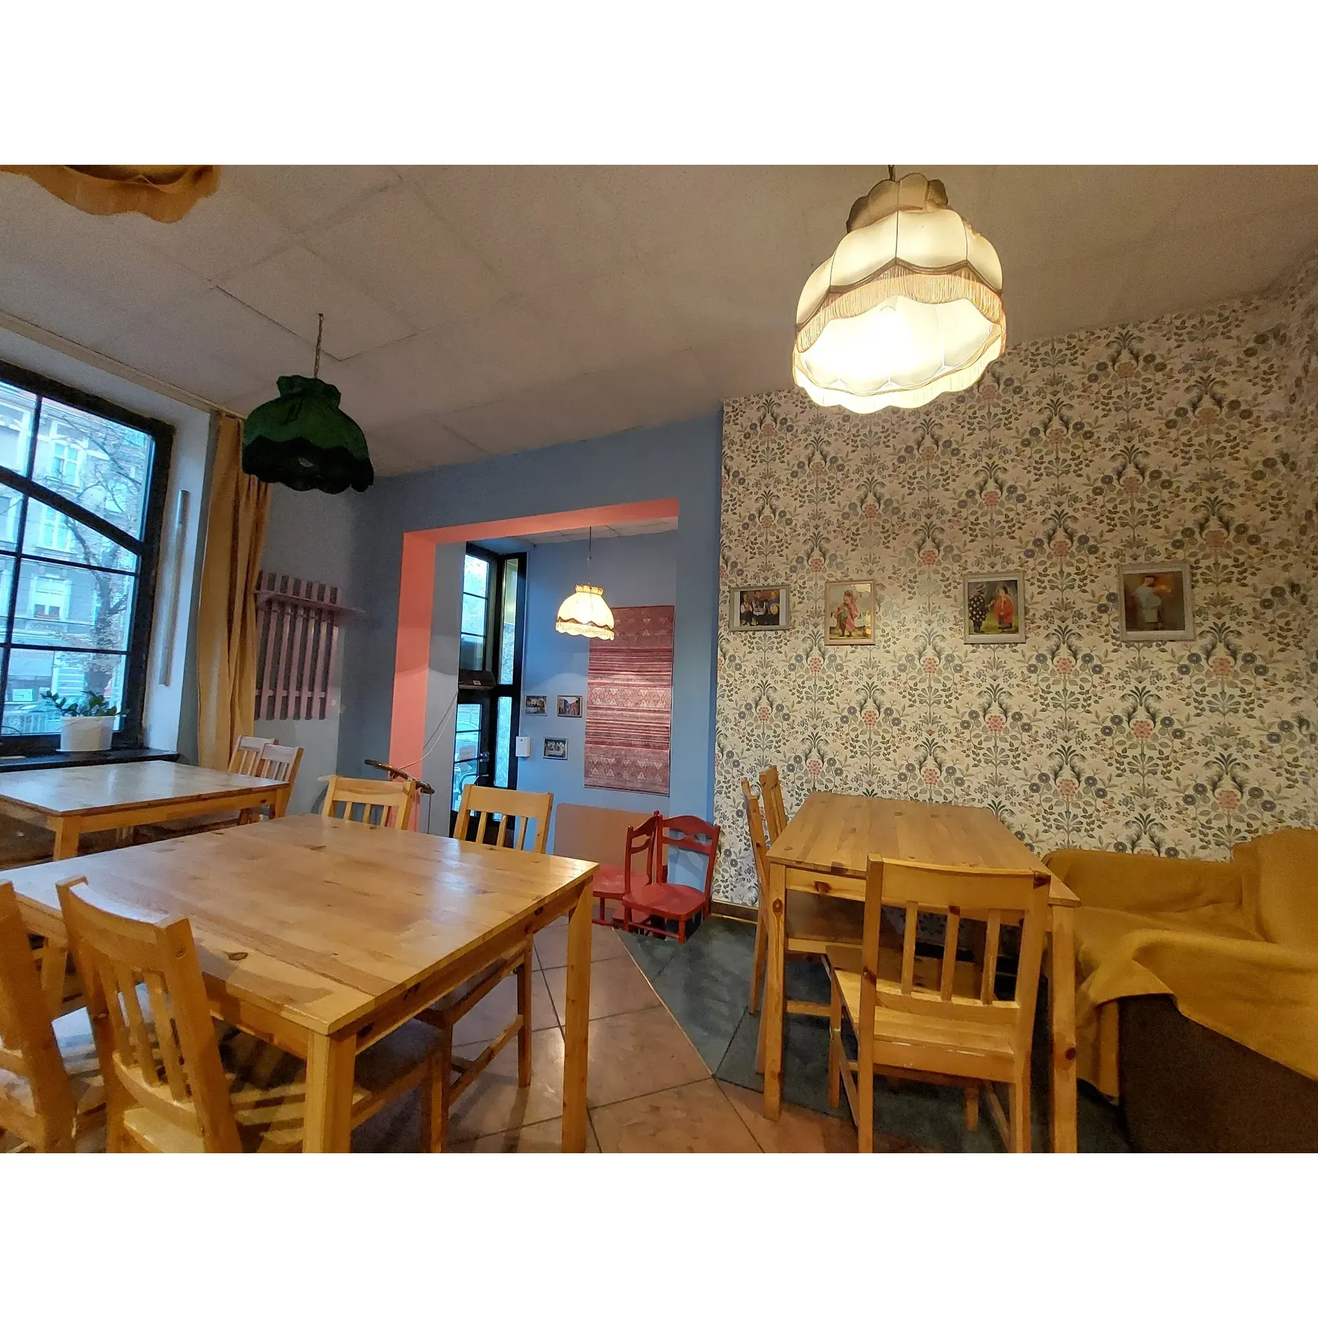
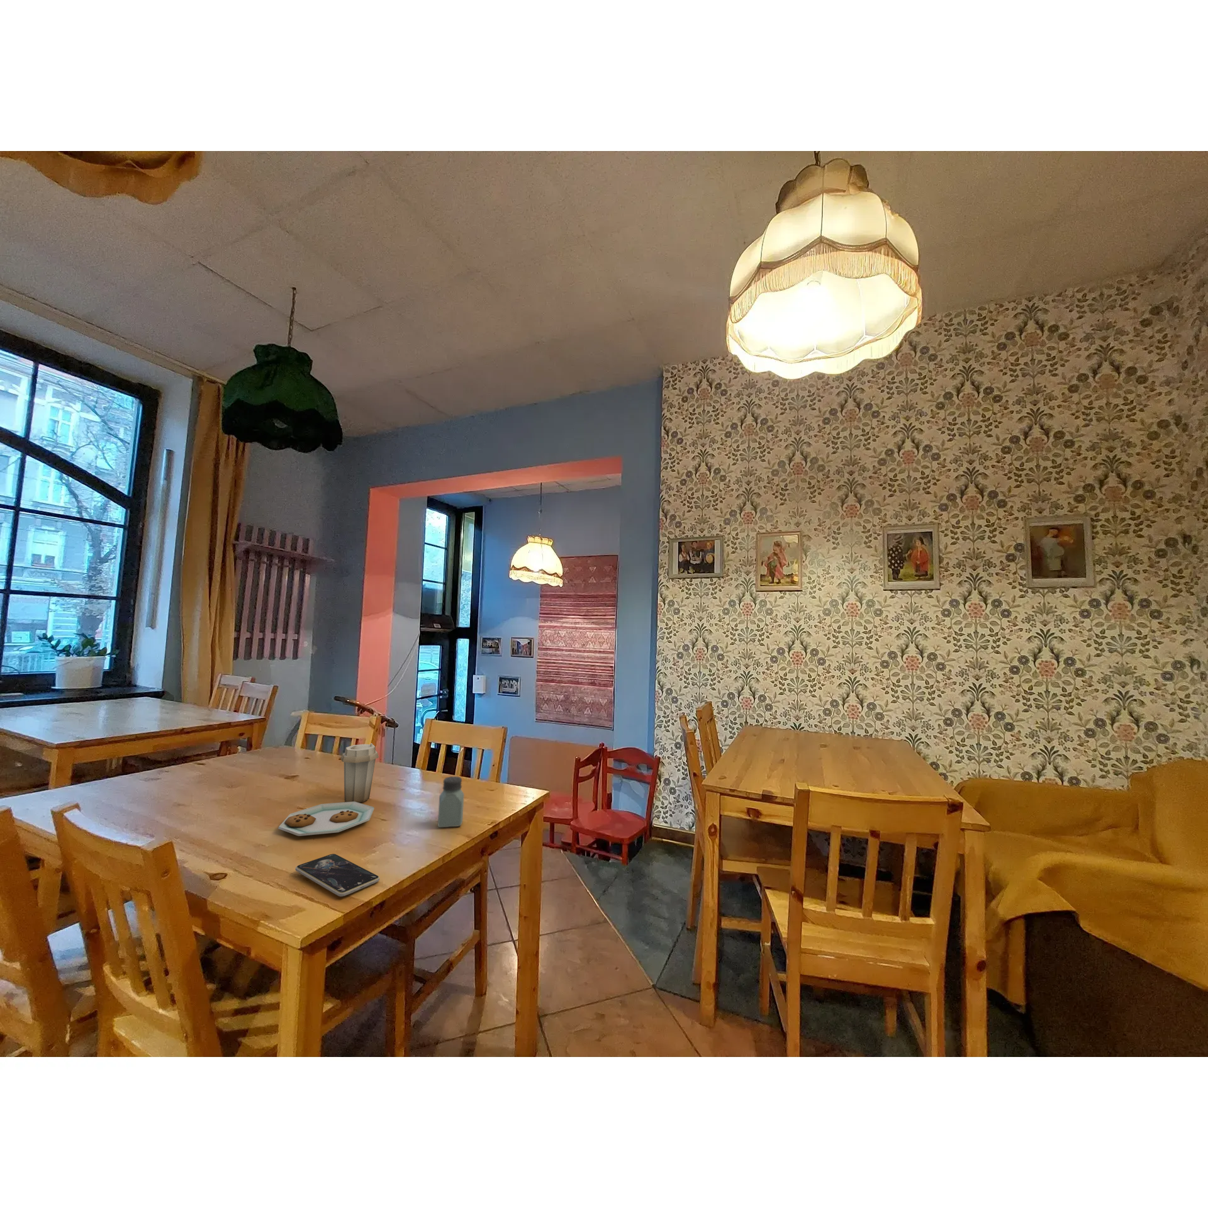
+ saltshaker (451, 801)
+ smartphone (337, 873)
+ plate (344, 784)
